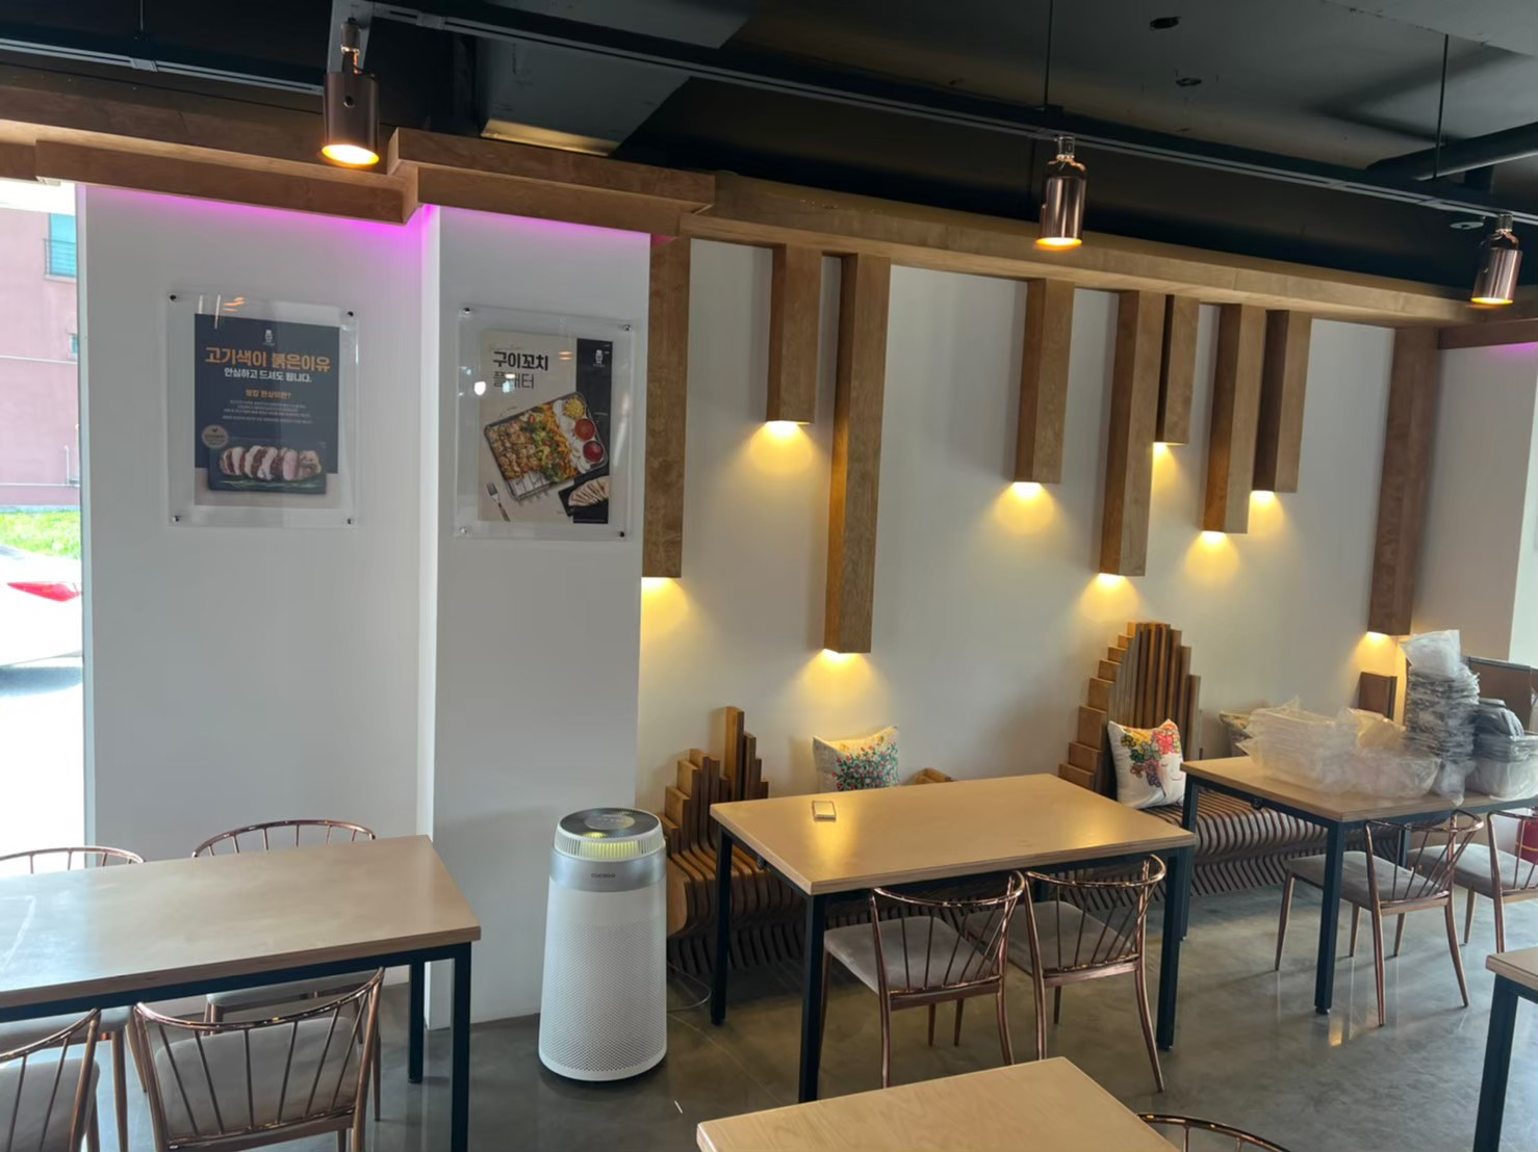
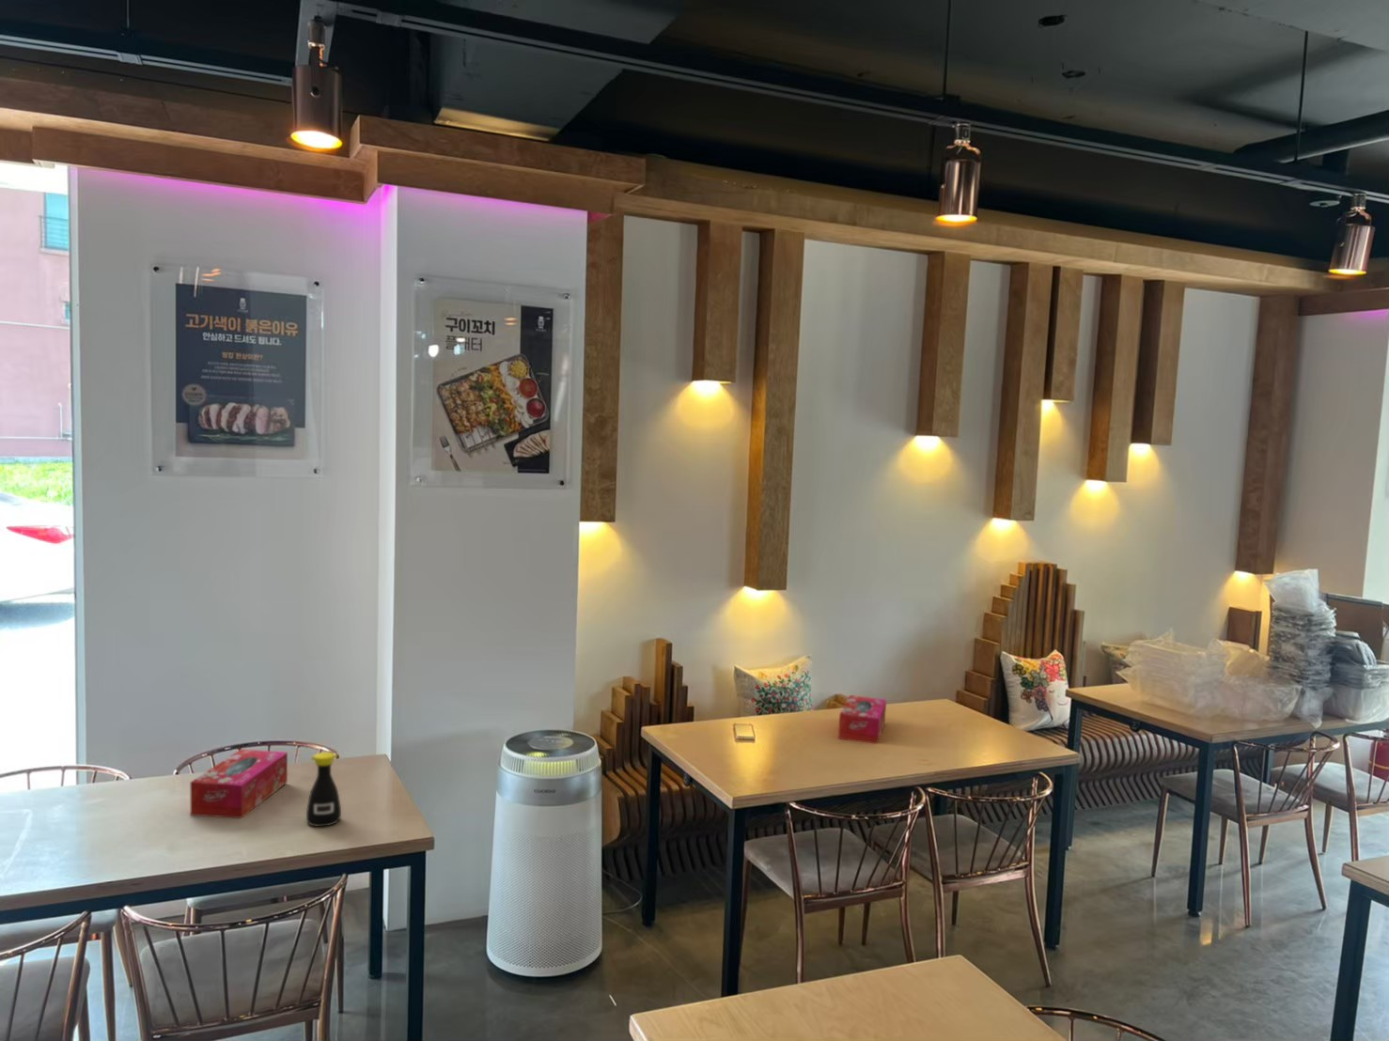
+ tissue box (241, 782)
+ tissue box (863, 717)
+ bottle (324, 787)
